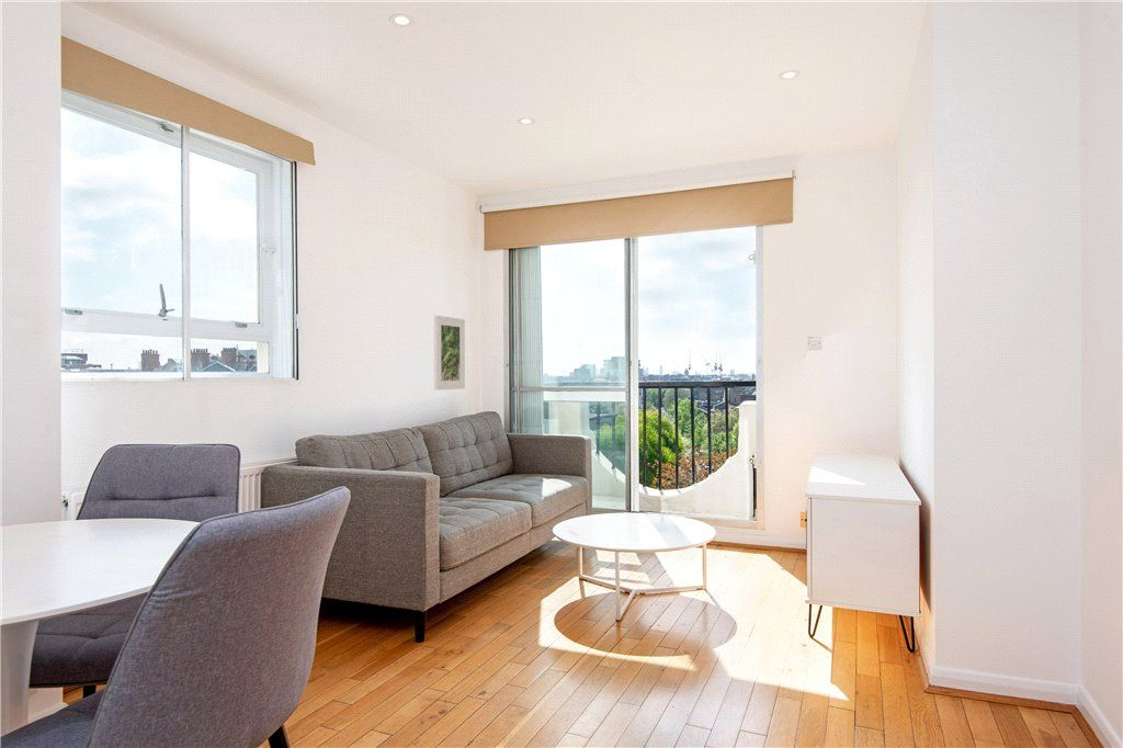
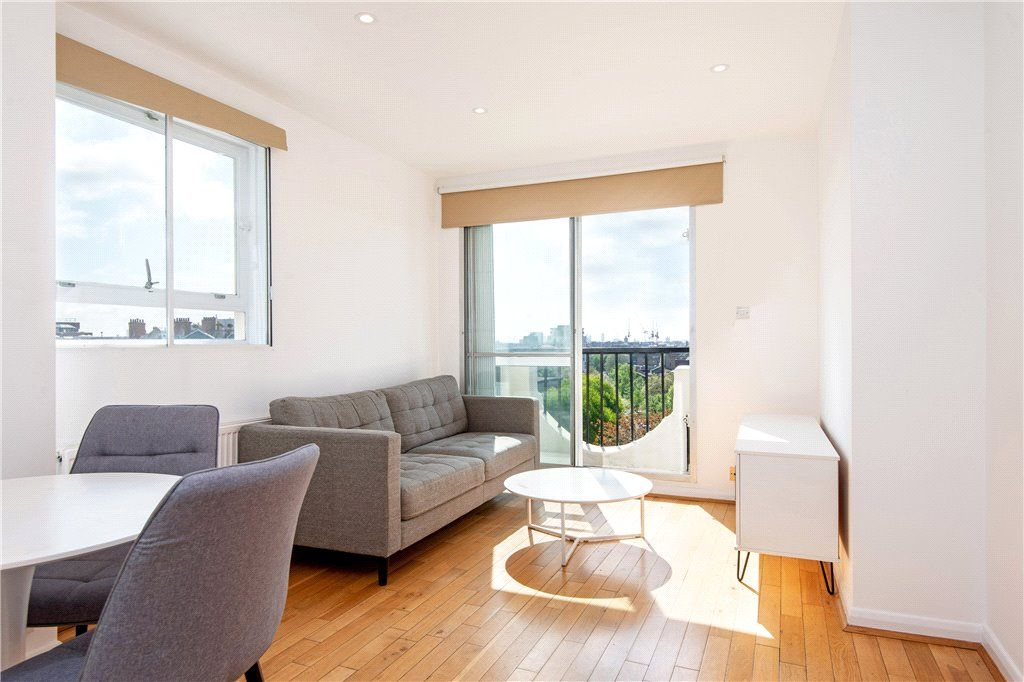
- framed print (450, 353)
